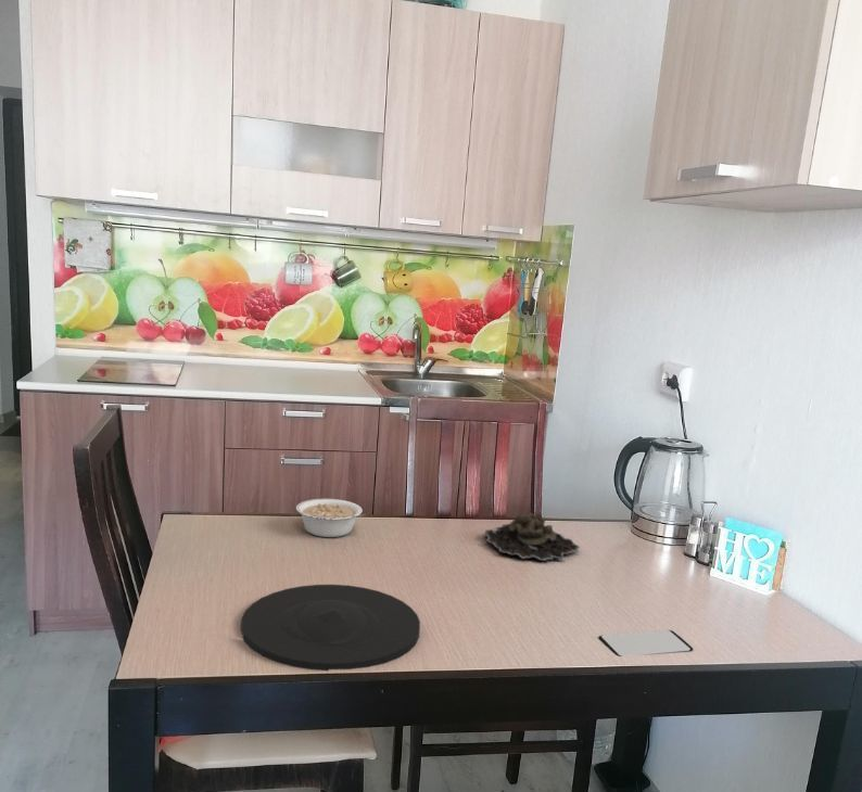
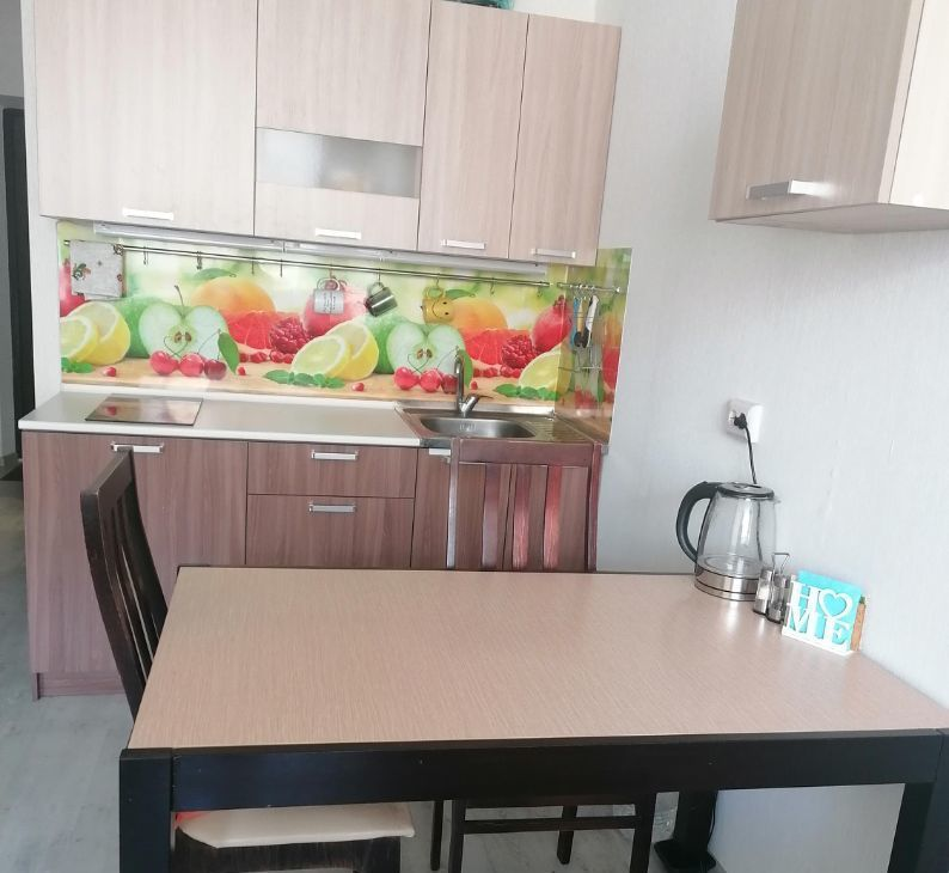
- succulent plant (531, 529)
- legume (331, 516)
- smartphone (645, 643)
- plate (332, 618)
